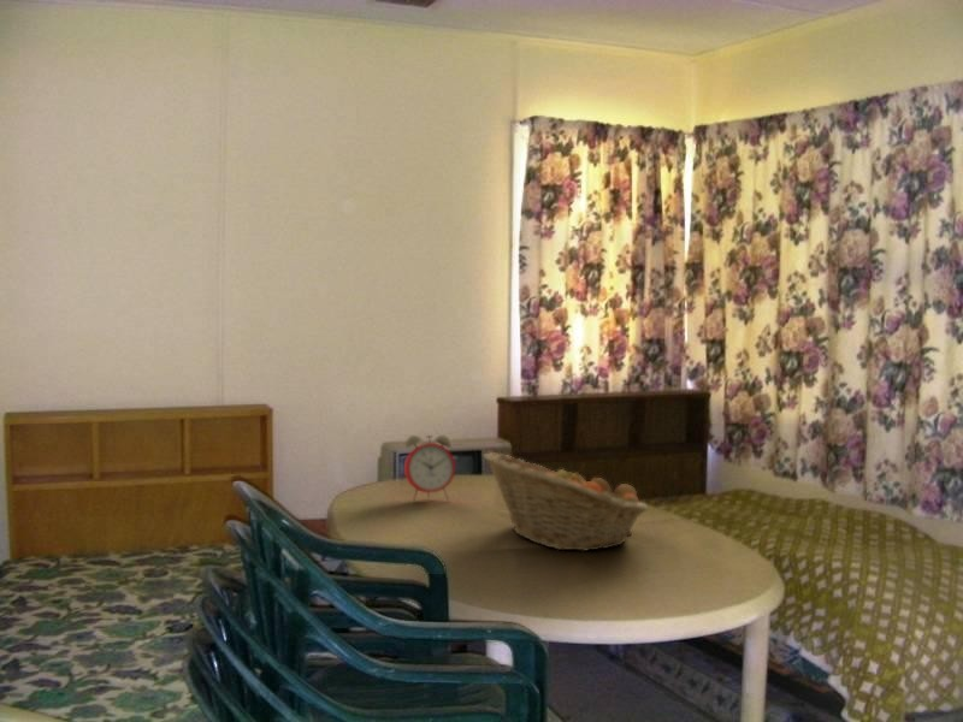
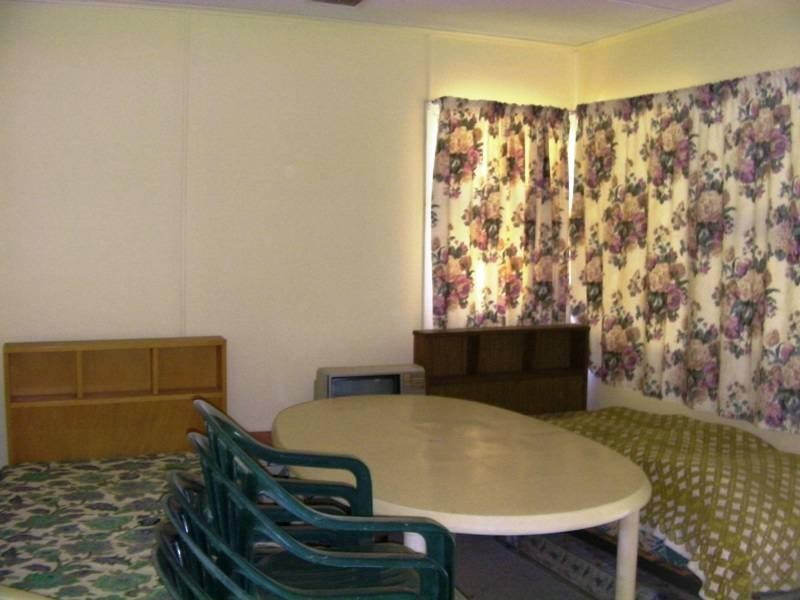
- fruit basket (562, 495)
- alarm clock (429, 467)
